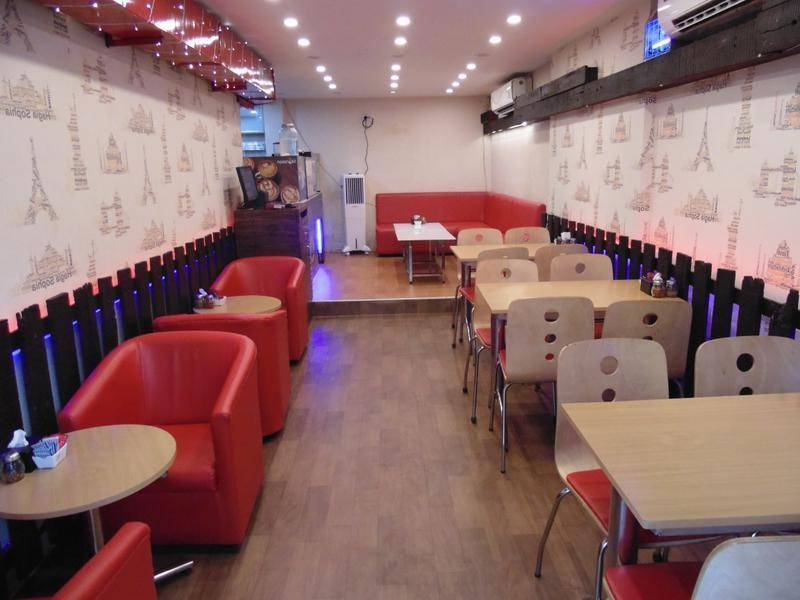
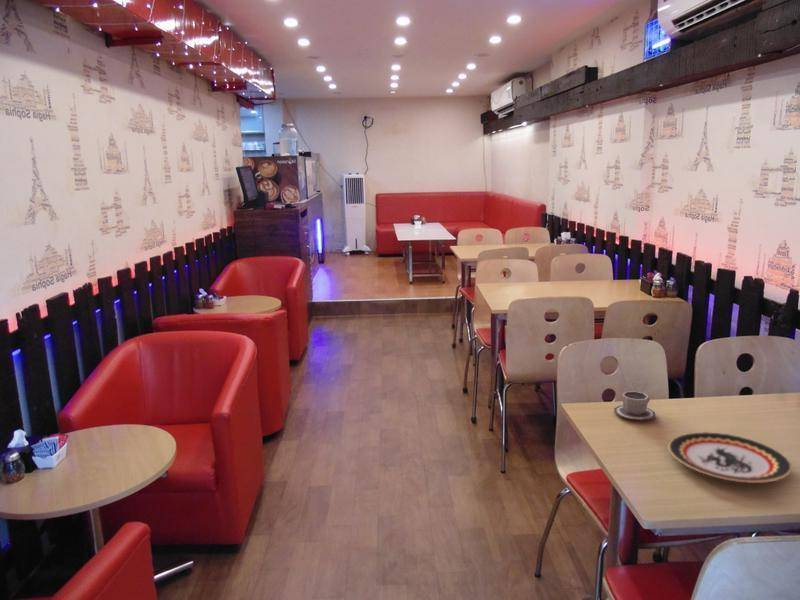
+ cup (635, 404)
+ plate (726, 458)
